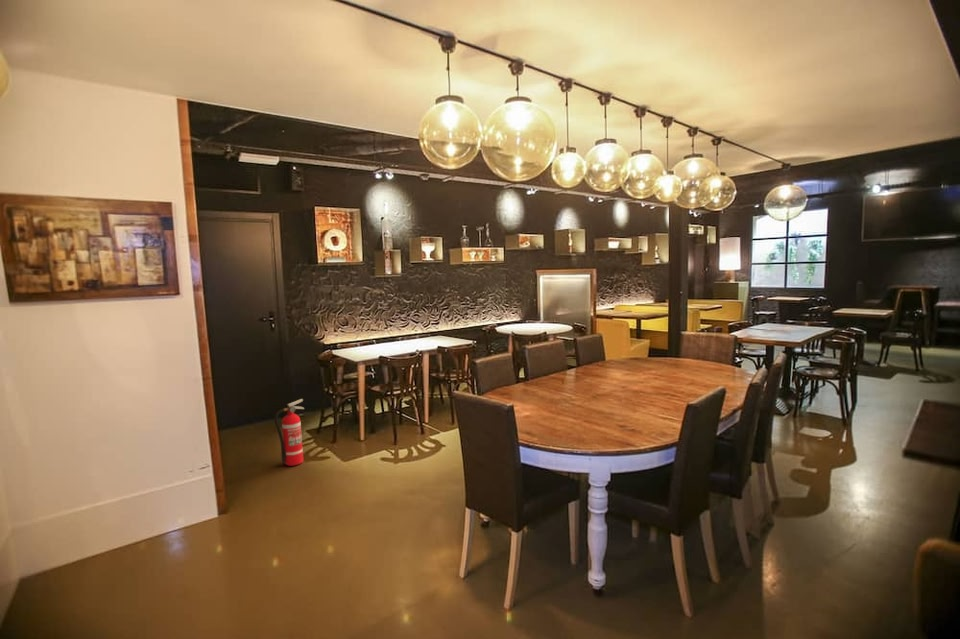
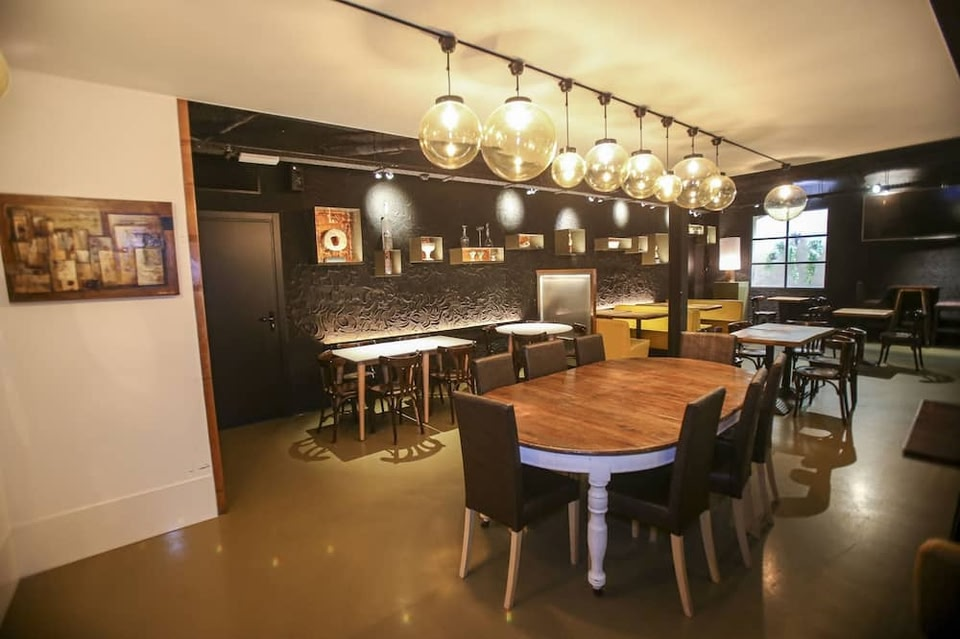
- fire extinguisher (291, 433)
